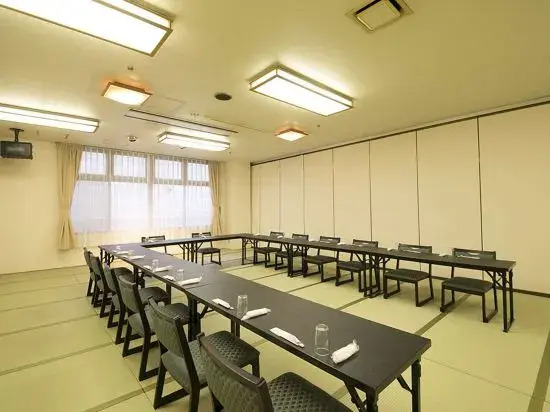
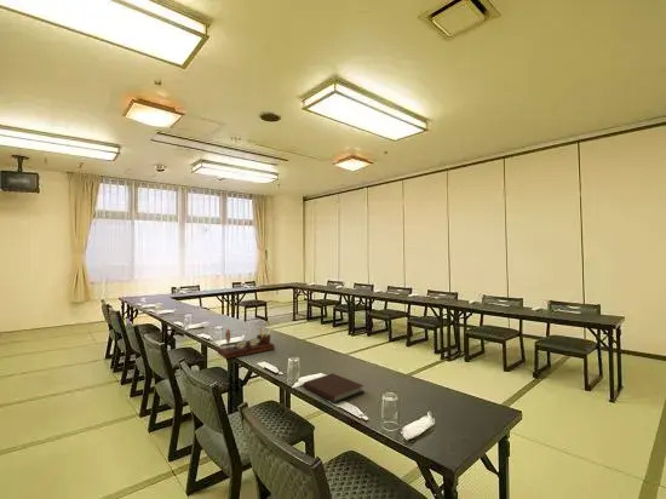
+ desk organizer (248, 340)
+ notebook (333, 386)
